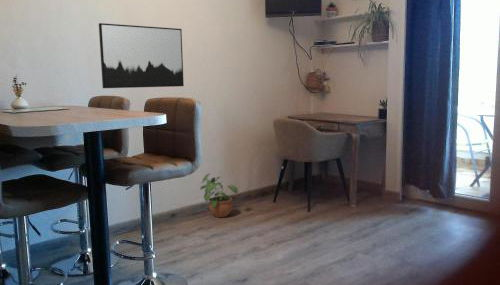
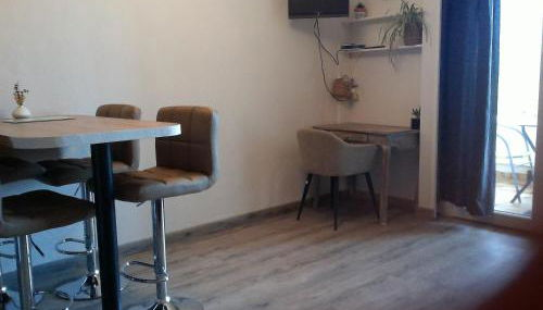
- wall art (144, 57)
- potted plant (215, 194)
